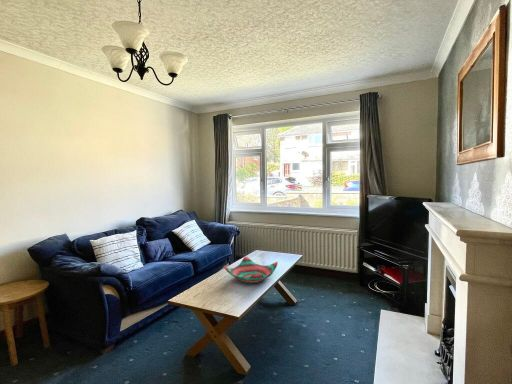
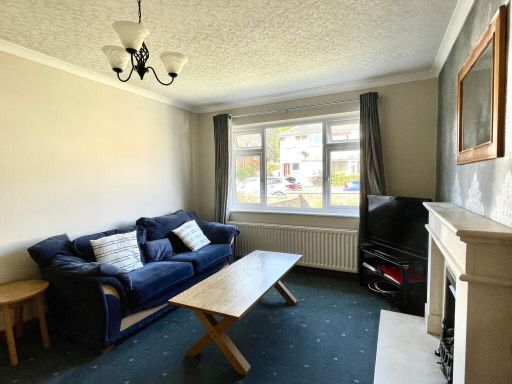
- decorative bowl (251, 271)
